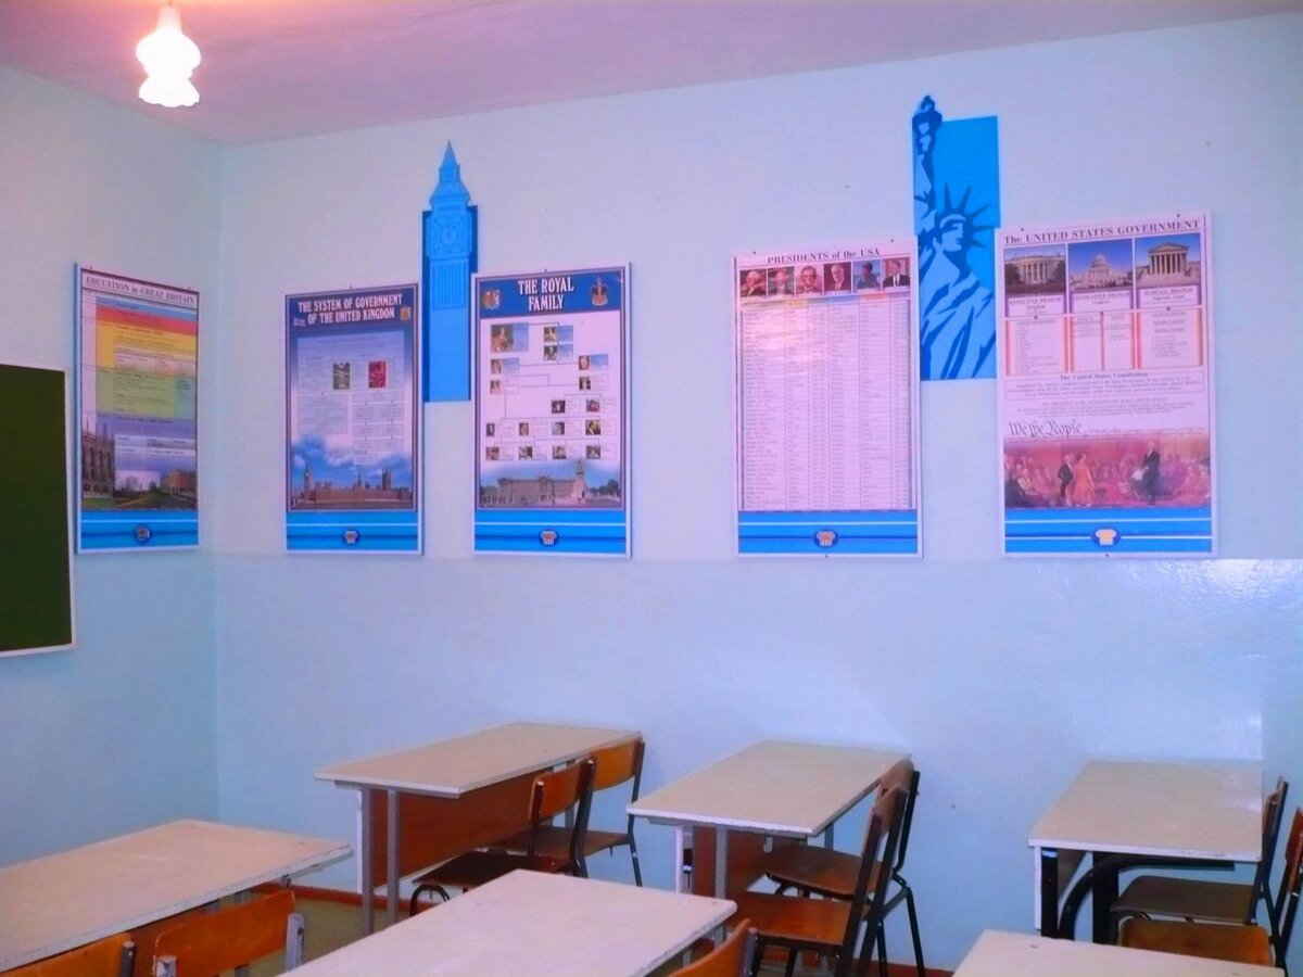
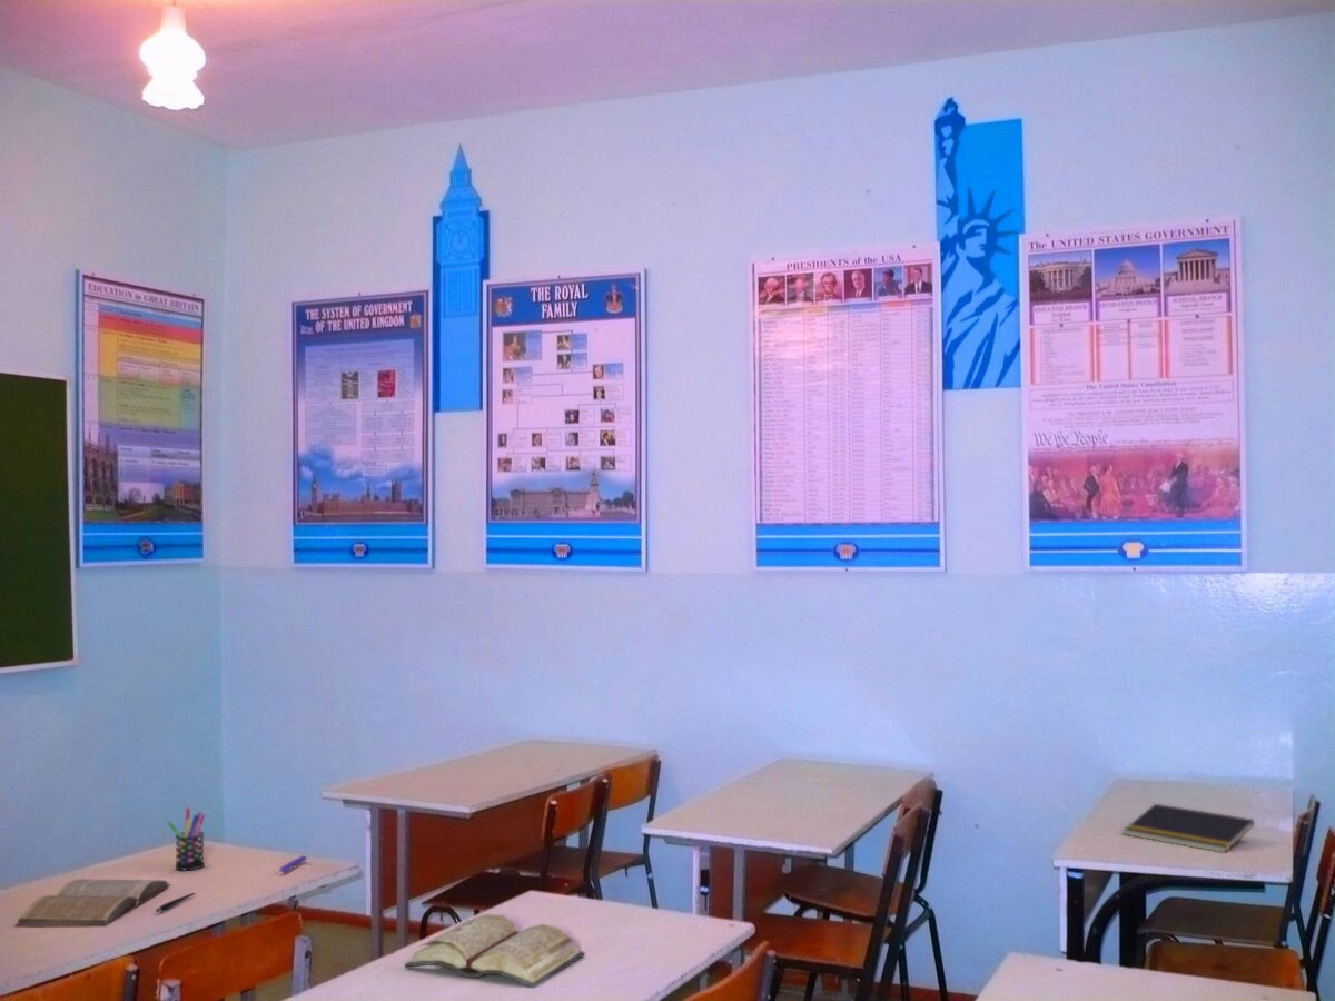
+ pen (176, 901)
+ pen (294, 862)
+ diary (495, 945)
+ pen holder (186, 839)
+ book (96, 896)
+ notepad (1188, 826)
